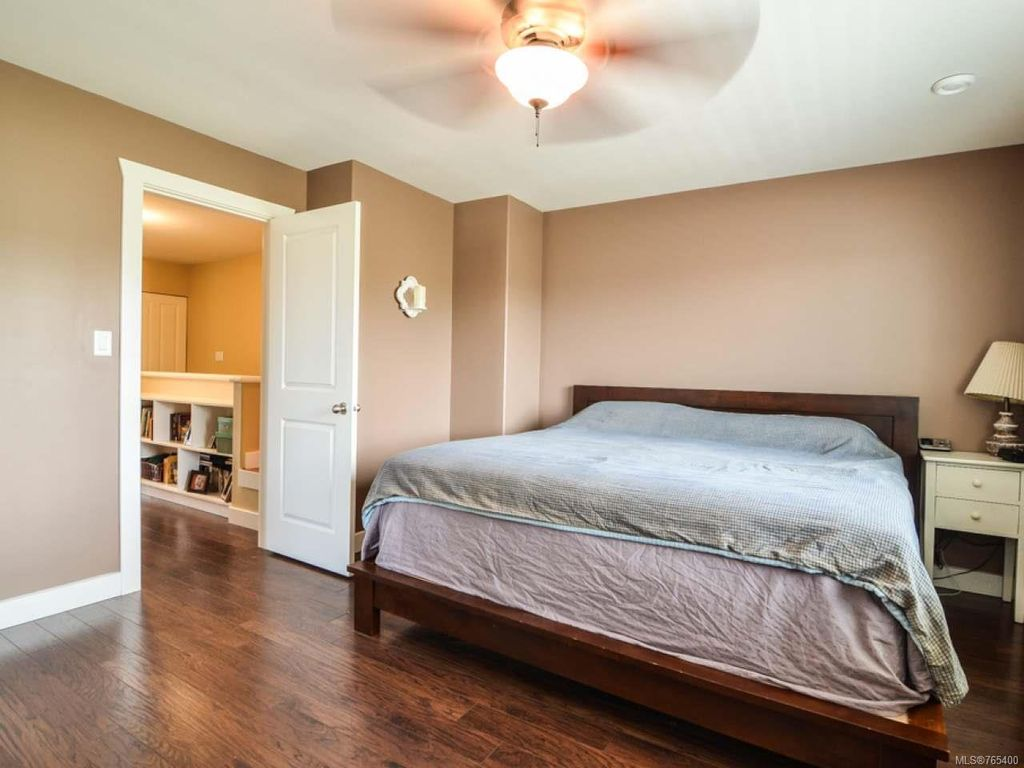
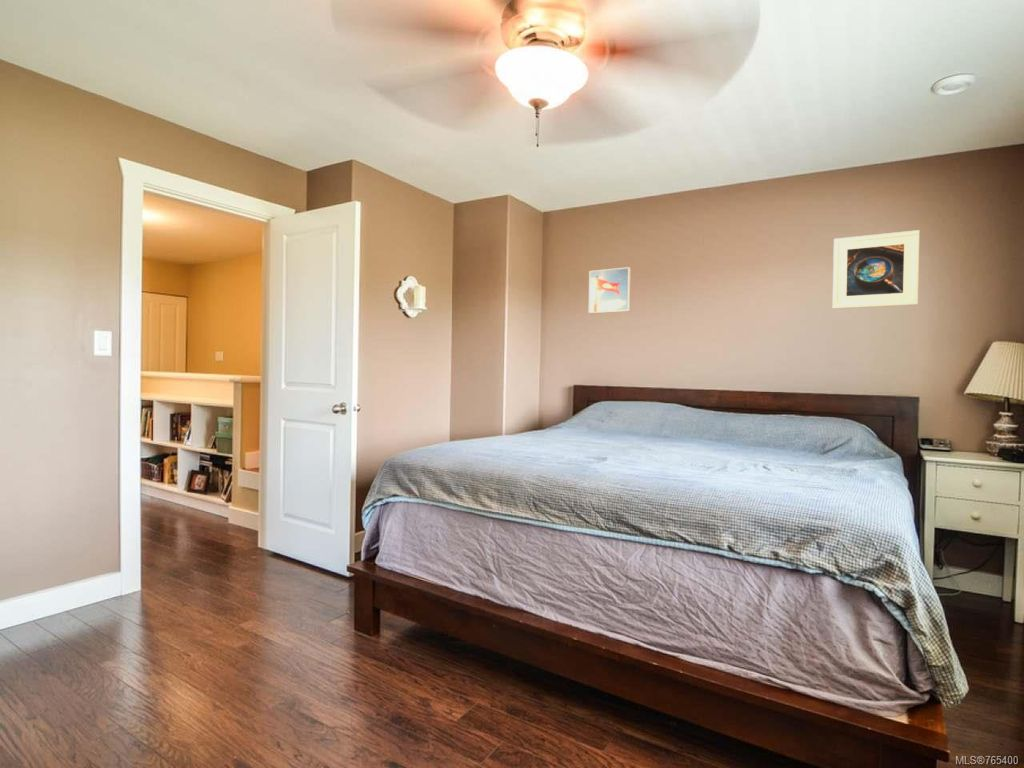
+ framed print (874, 270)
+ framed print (609, 290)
